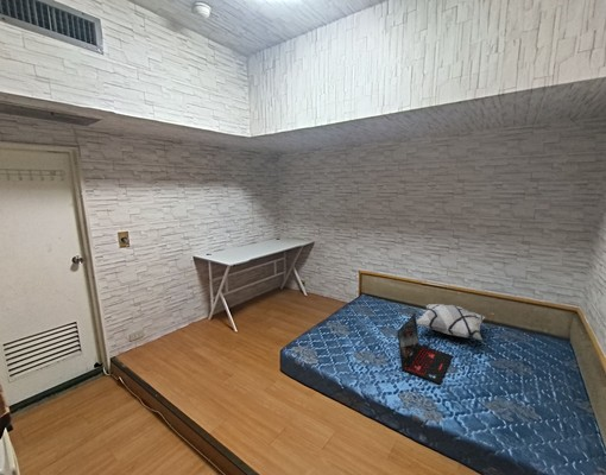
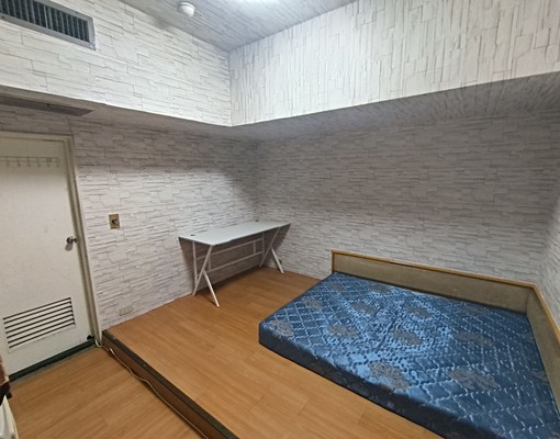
- decorative pillow (450, 319)
- laptop (425, 347)
